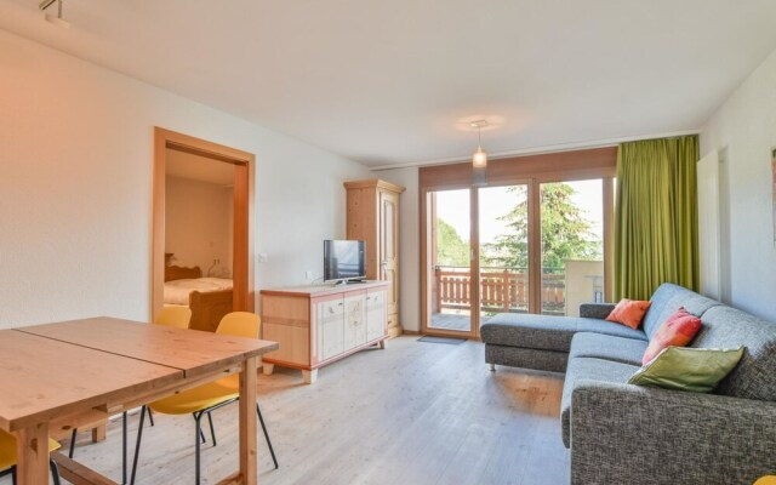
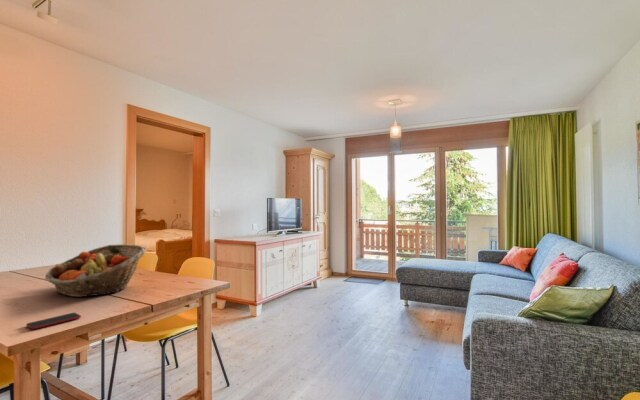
+ fruit basket (98, 268)
+ smartphone (54, 320)
